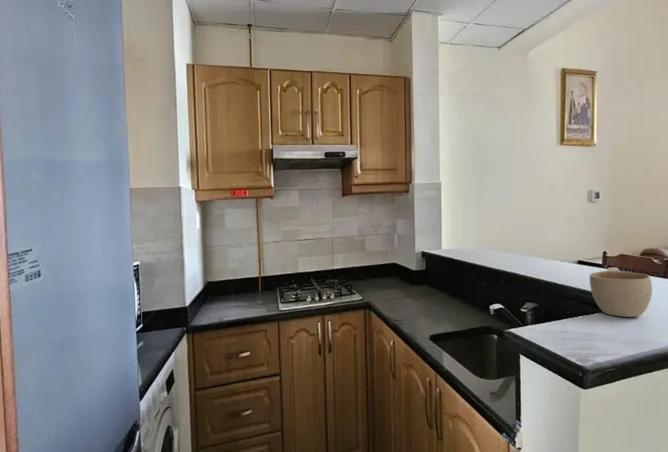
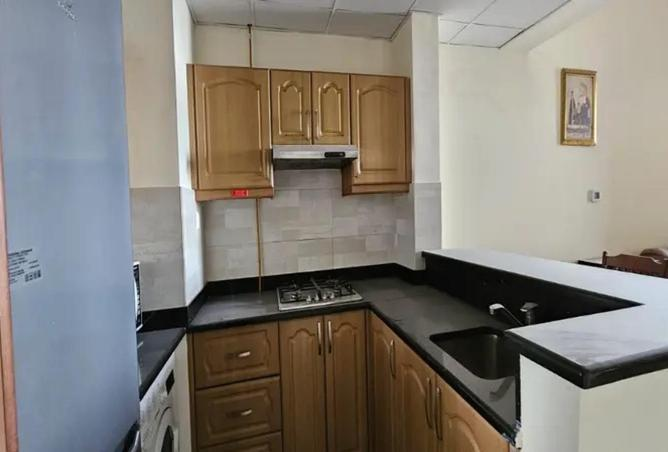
- cup (619, 291)
